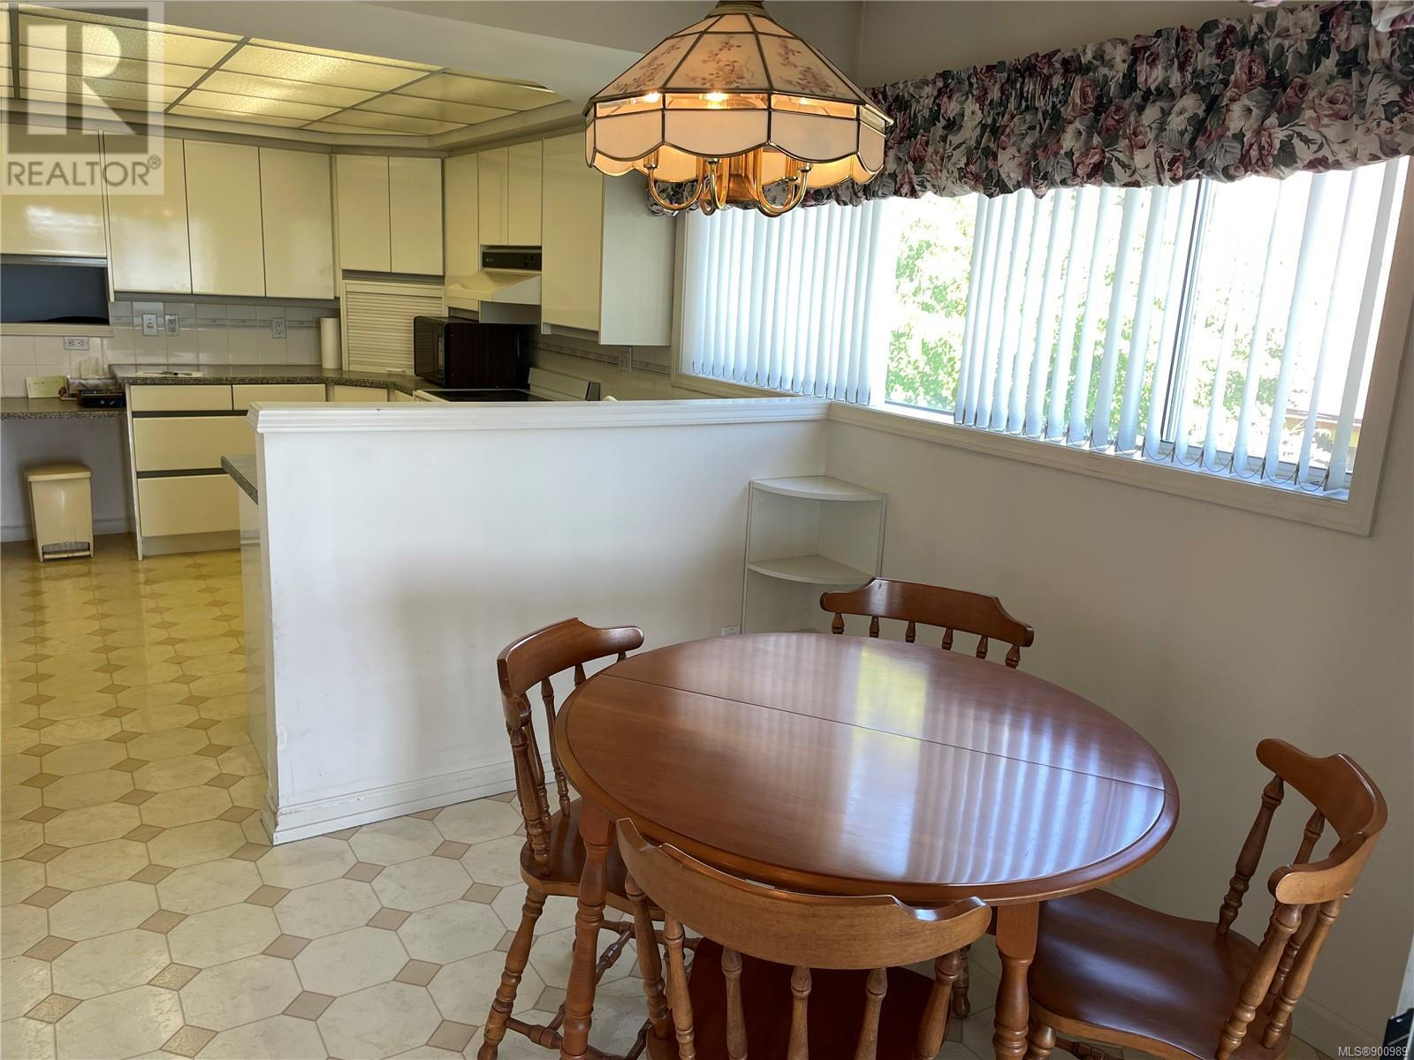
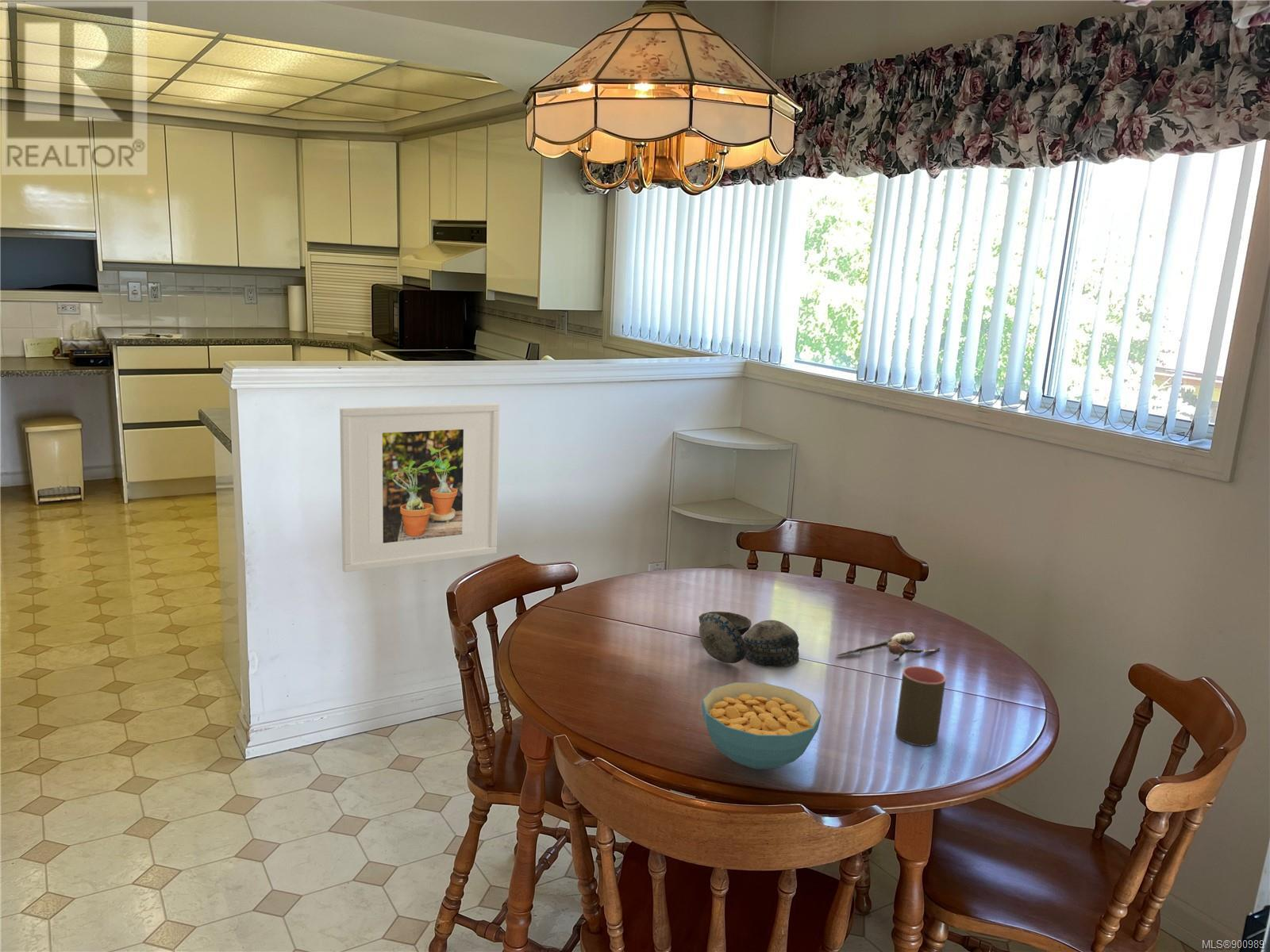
+ cereal bowl (758, 734)
+ cup (920, 705)
+ decorative bowl (746, 628)
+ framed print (423, 485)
+ spoon (889, 643)
